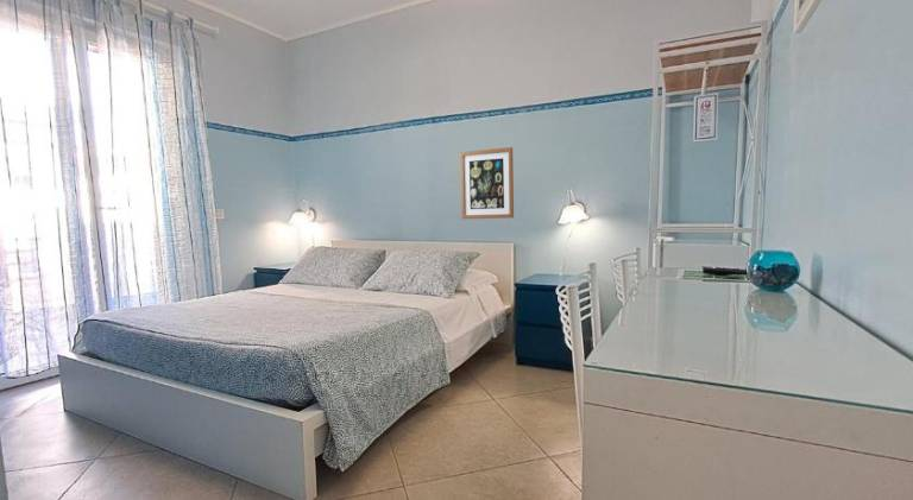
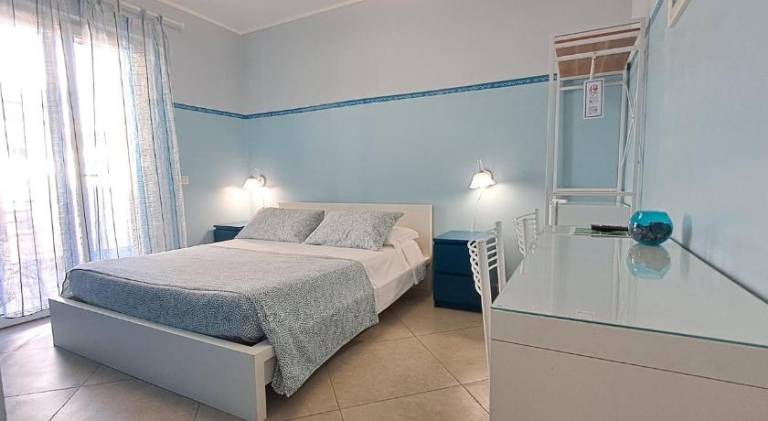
- wall art (486, 184)
